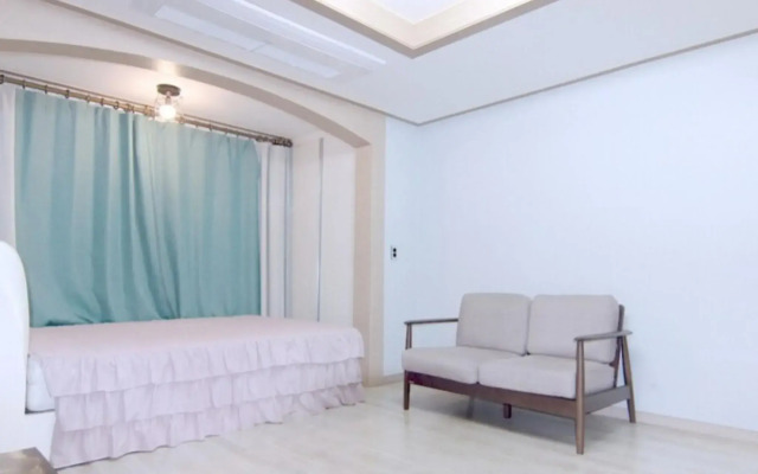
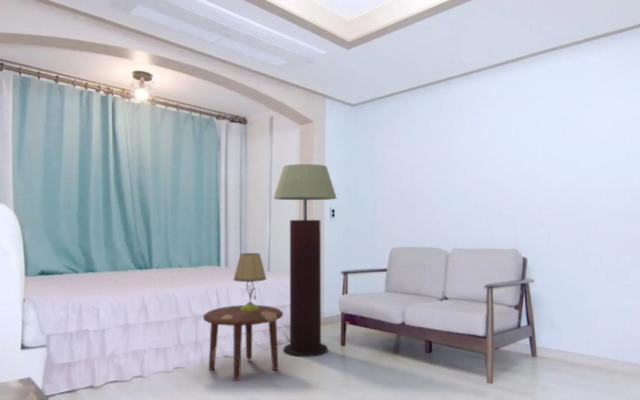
+ floor lamp (305, 257)
+ side table (241, 340)
+ table lamp (250, 281)
